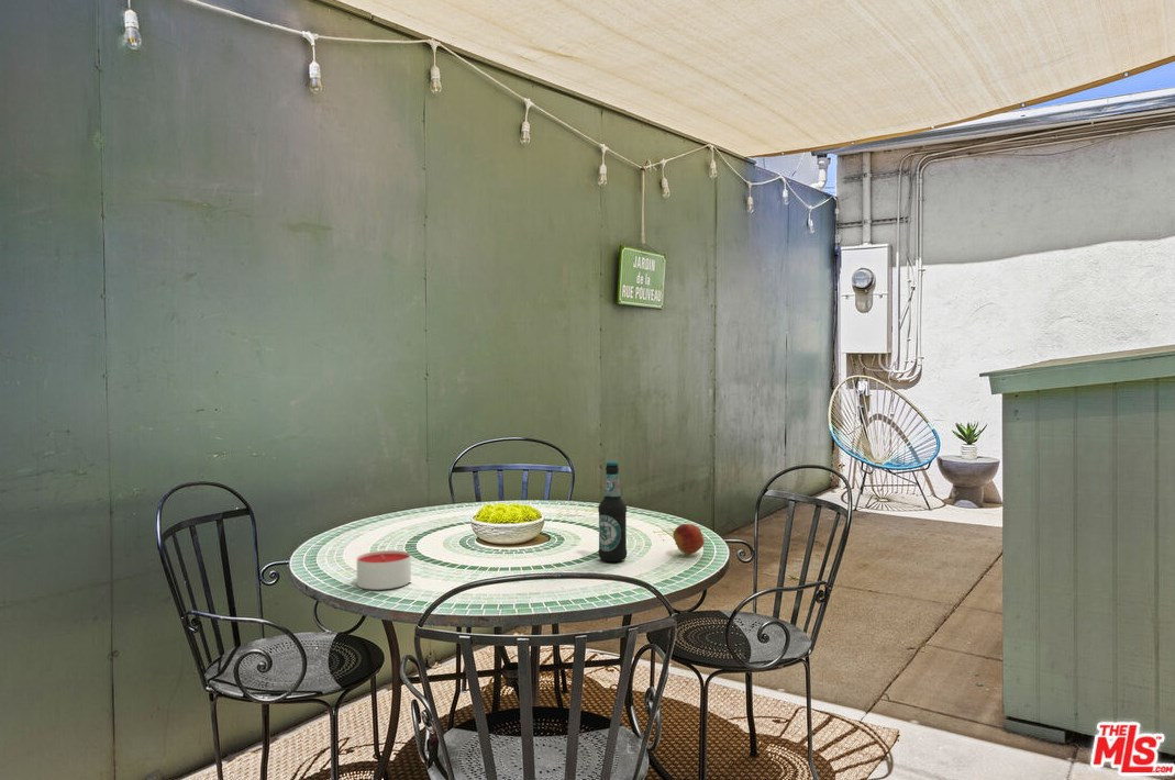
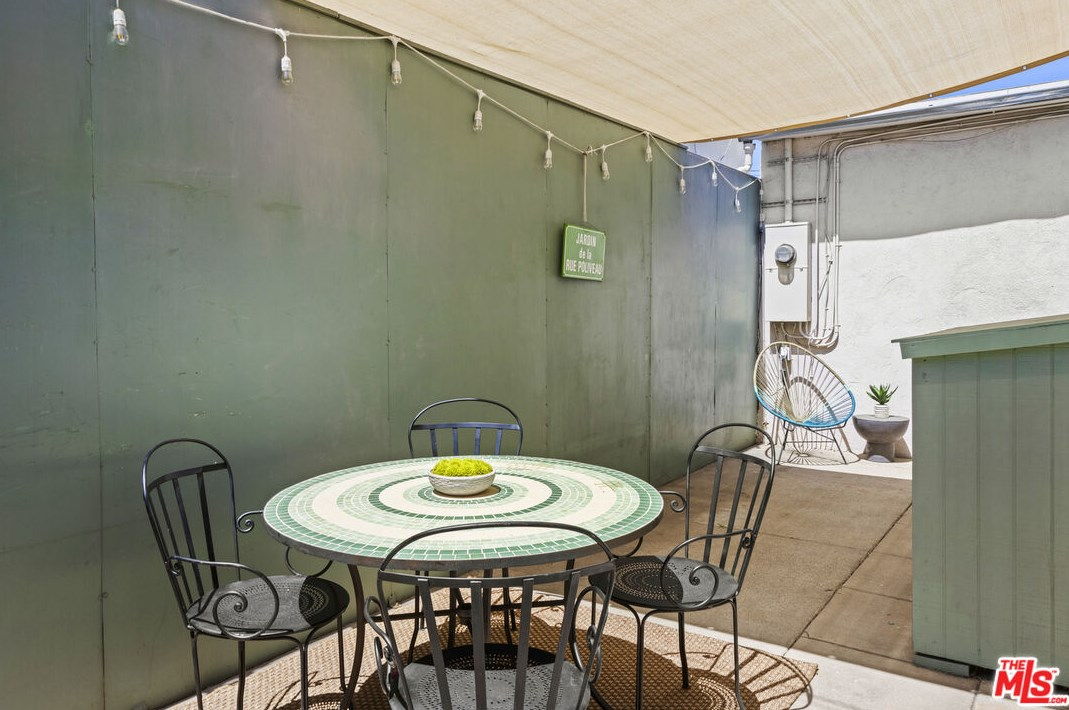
- fruit (688, 538)
- bottle (612, 511)
- candle (384, 568)
